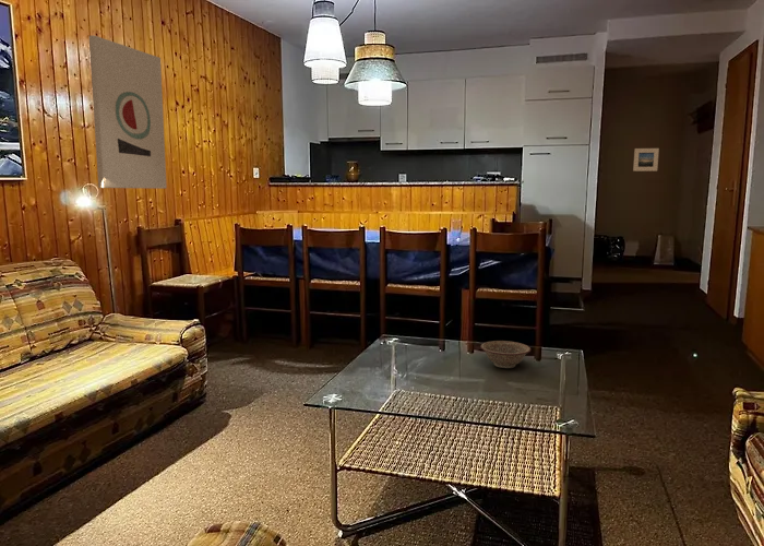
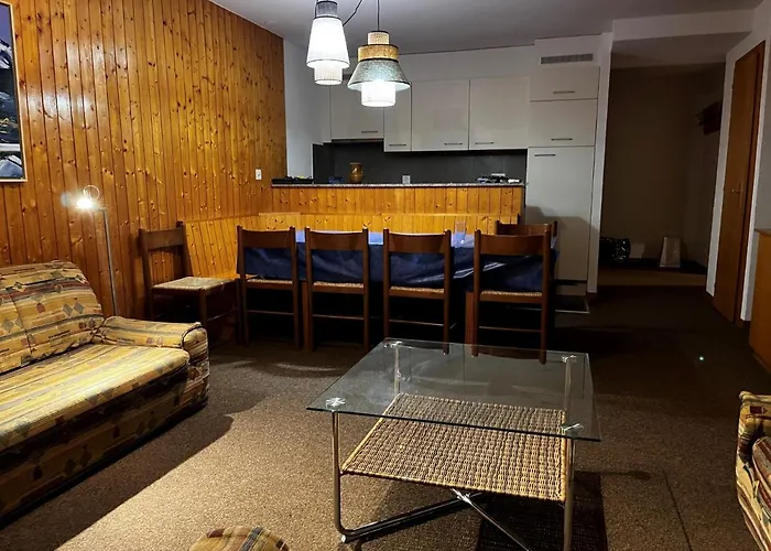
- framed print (645, 159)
- wall art (131, 118)
- decorative bowl (504, 356)
